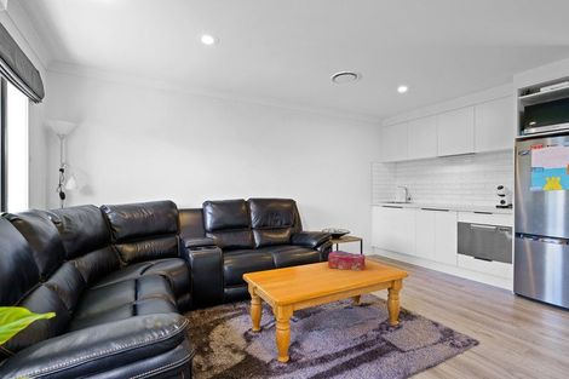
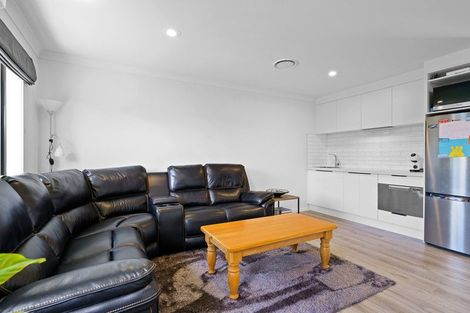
- tissue box (346, 260)
